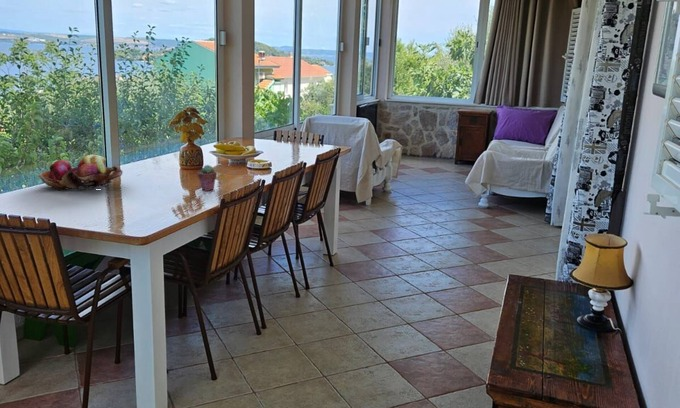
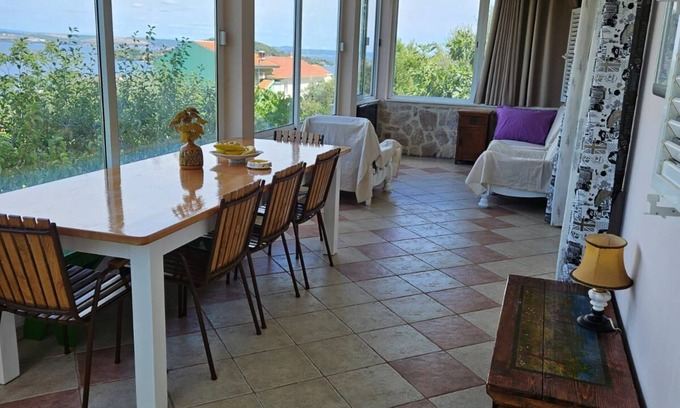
- potted succulent (207, 177)
- fruit basket (83, 171)
